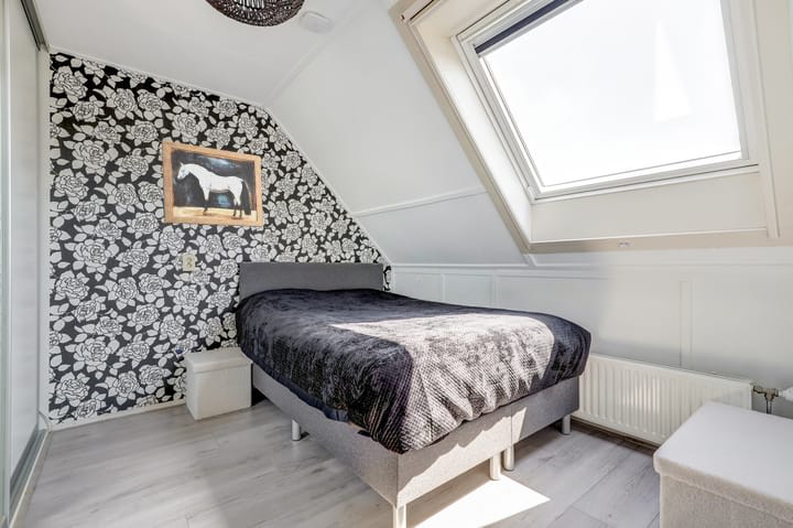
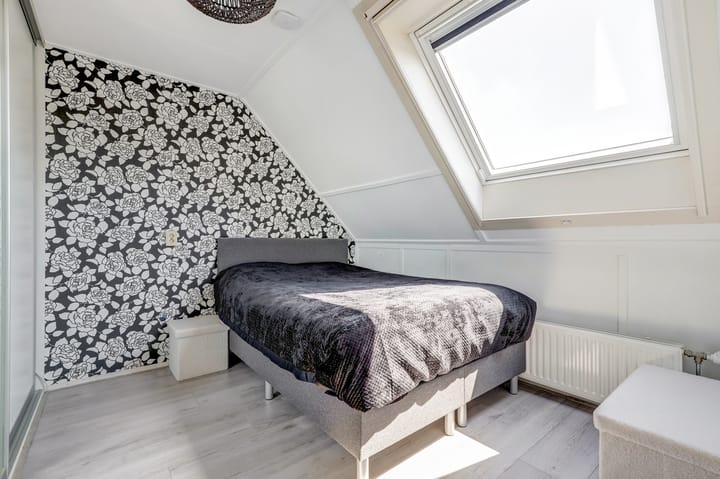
- wall art (216, 186)
